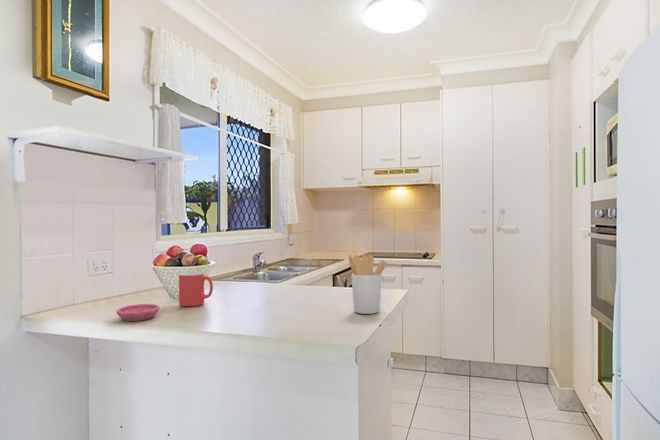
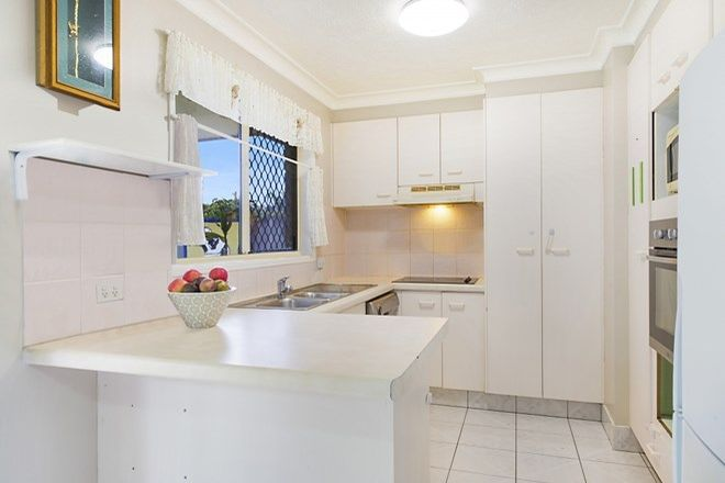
- mug (196, 289)
- utensil holder (365, 281)
- saucer (138, 312)
